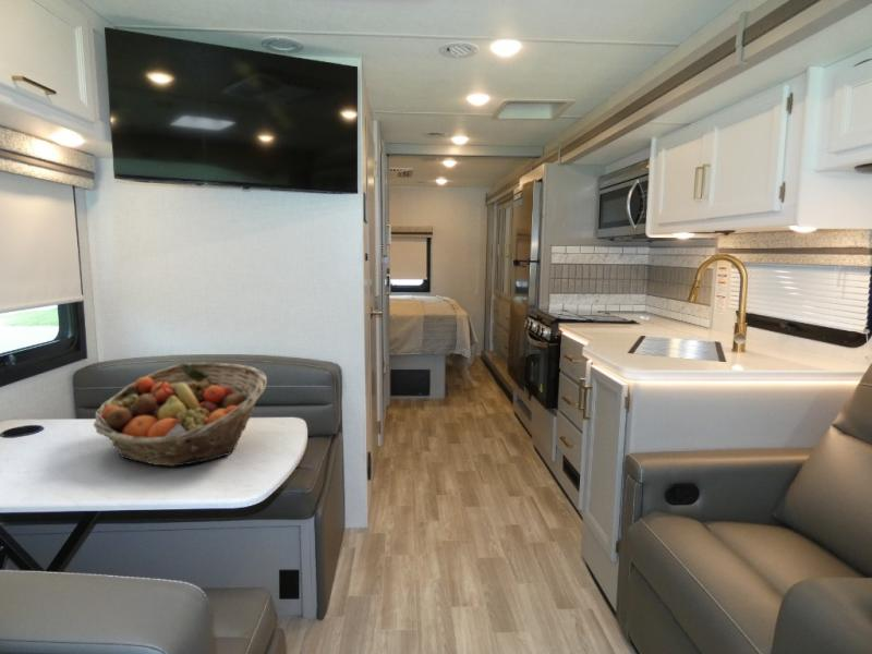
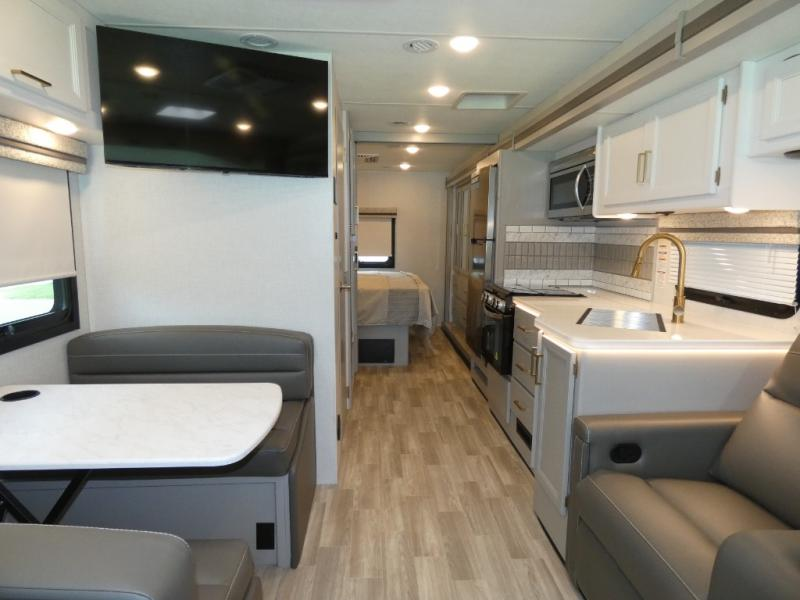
- fruit basket (183, 410)
